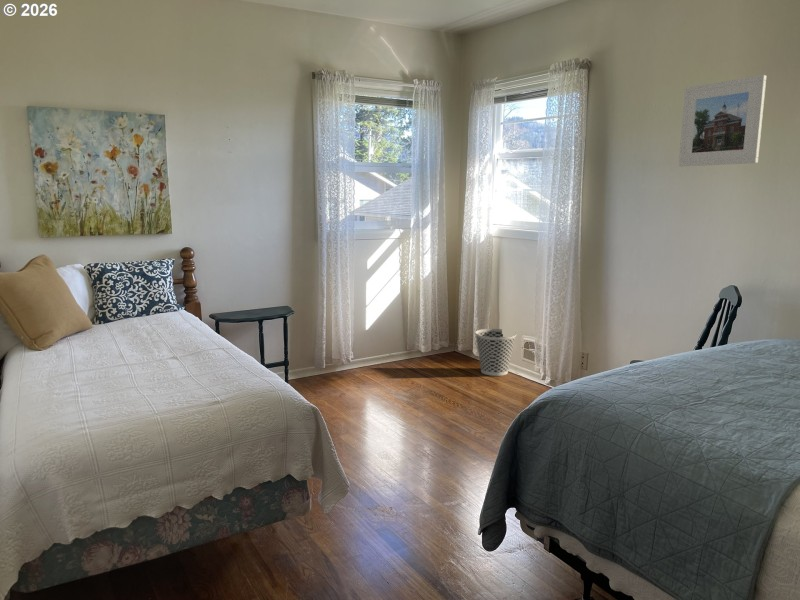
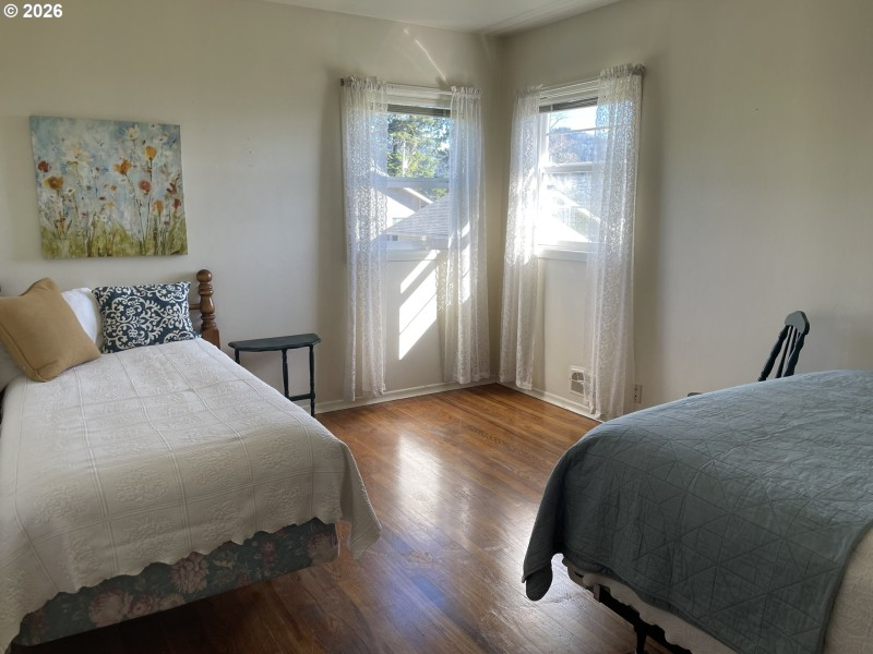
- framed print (719, 123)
- wastebasket (494, 352)
